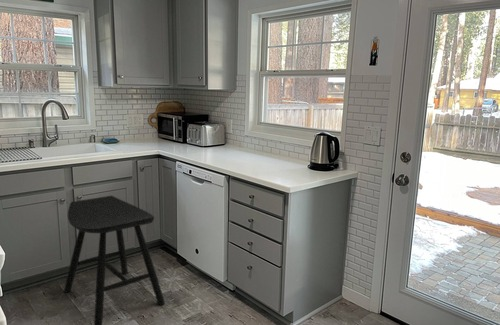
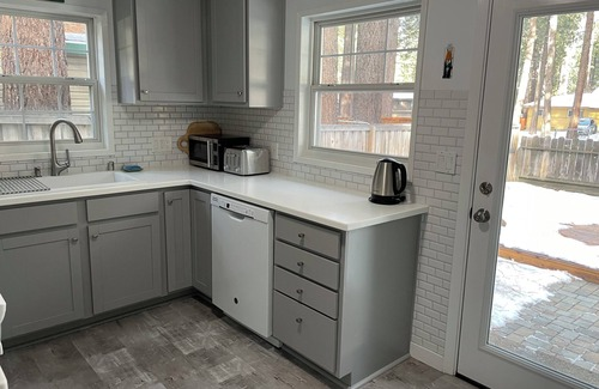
- stool (111, 254)
